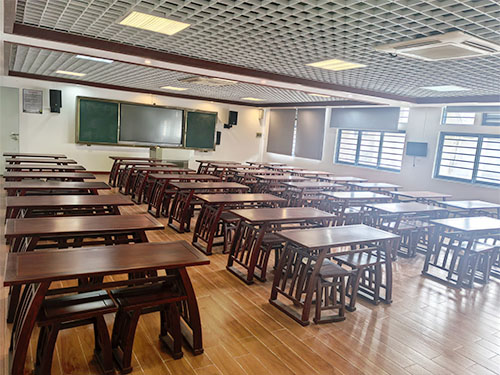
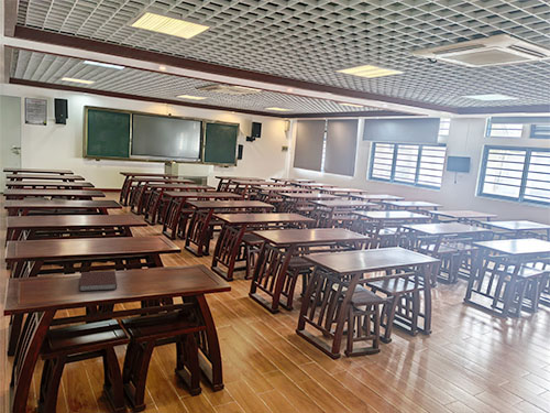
+ notebook (98, 280)
